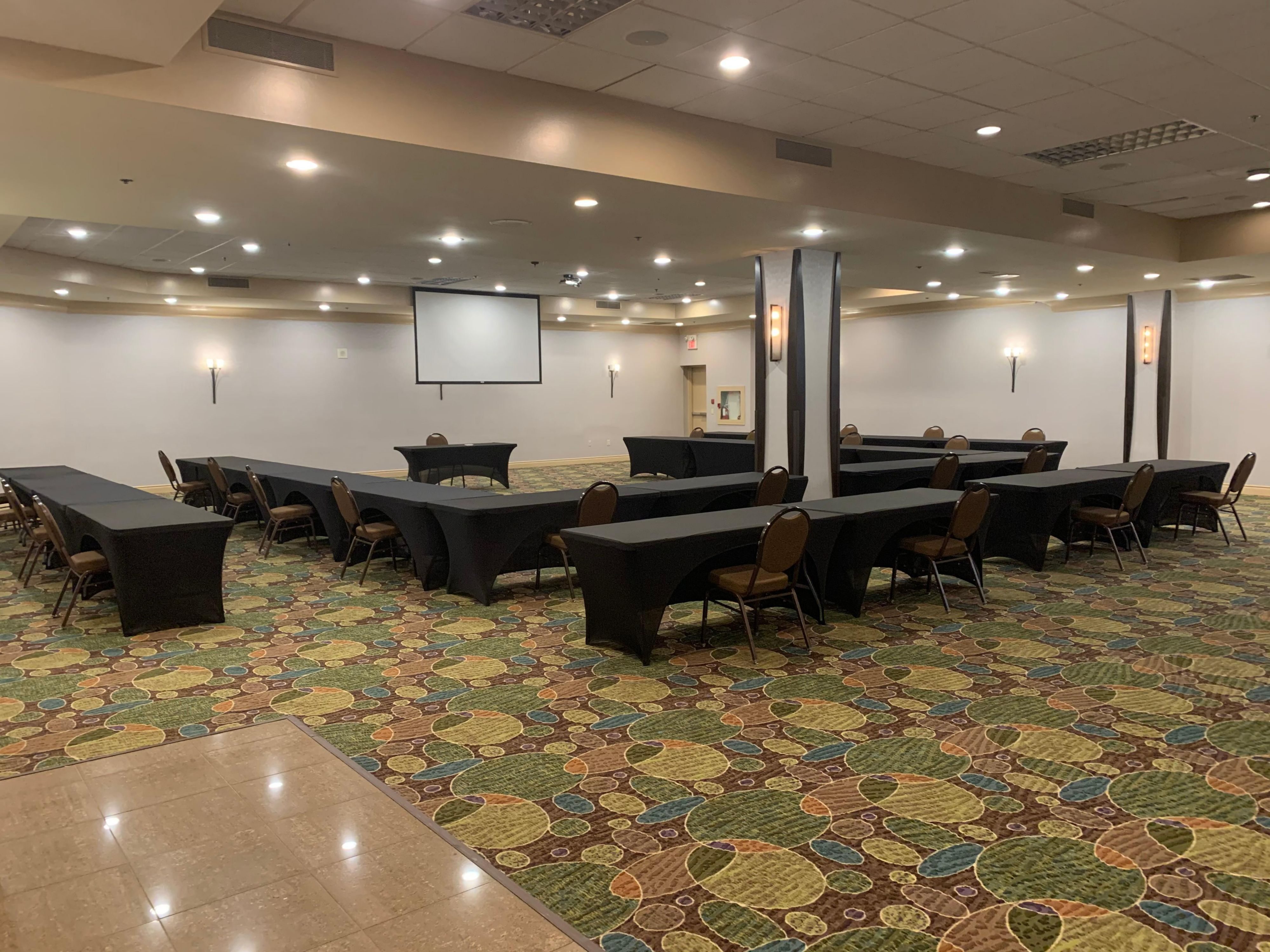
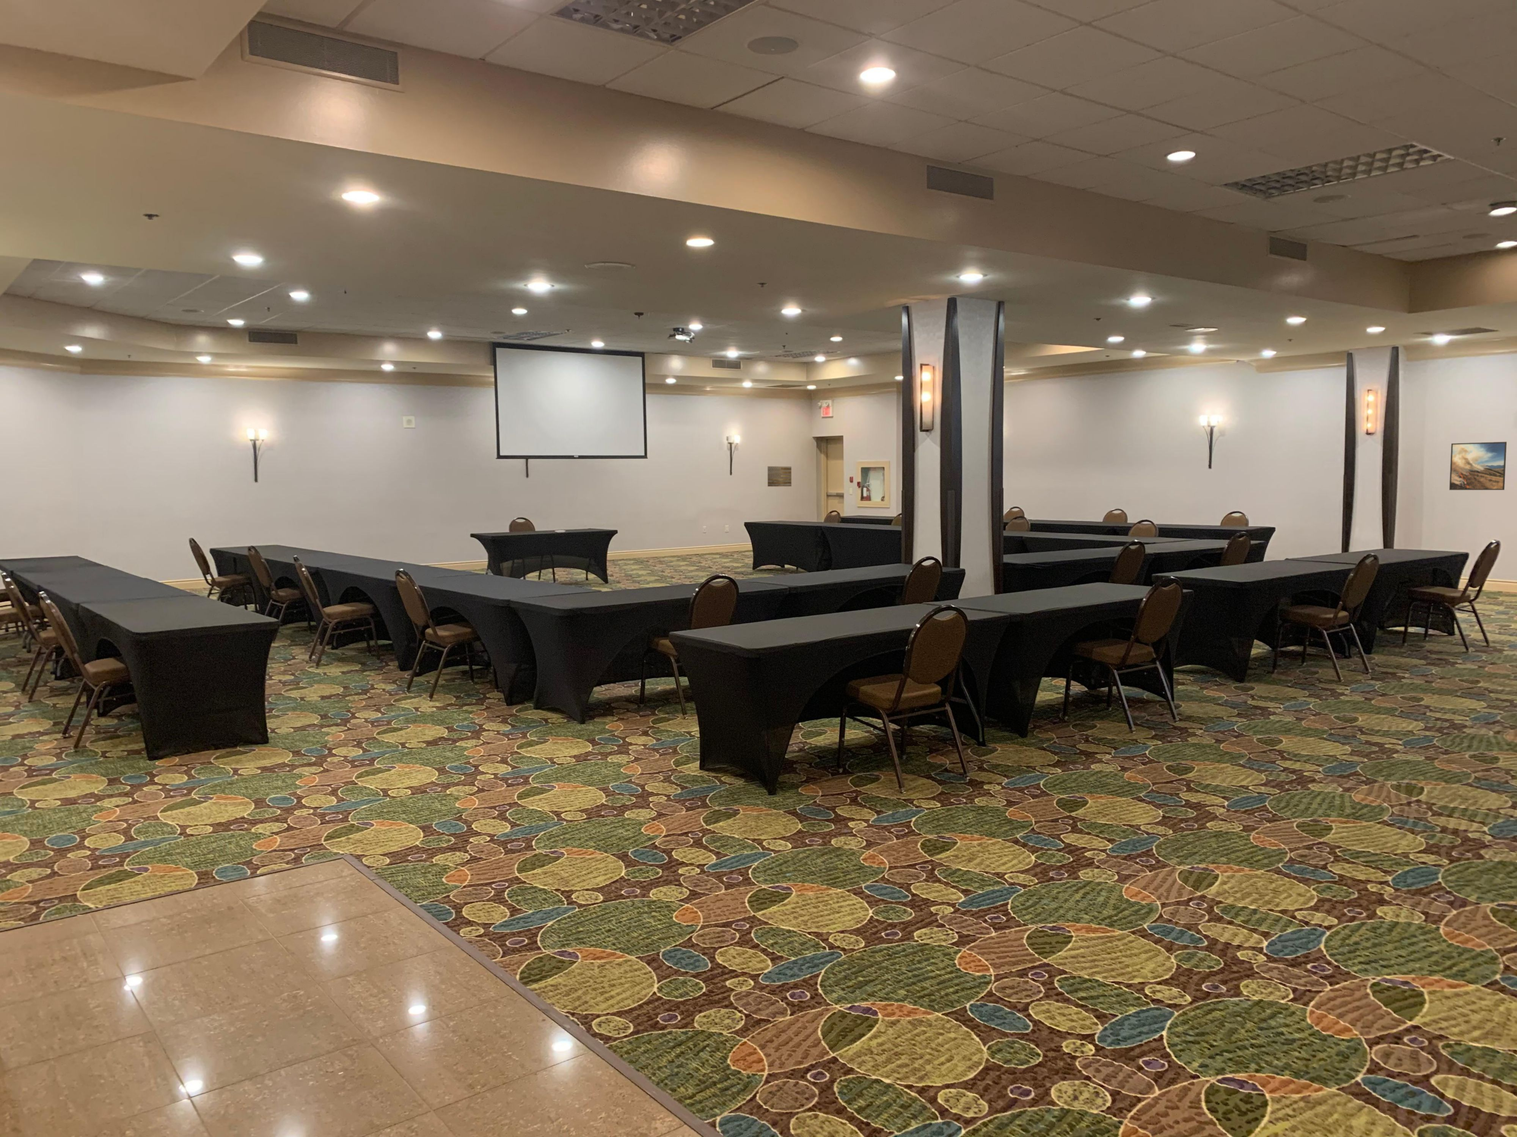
+ wall art (779, 477)
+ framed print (1478, 466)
